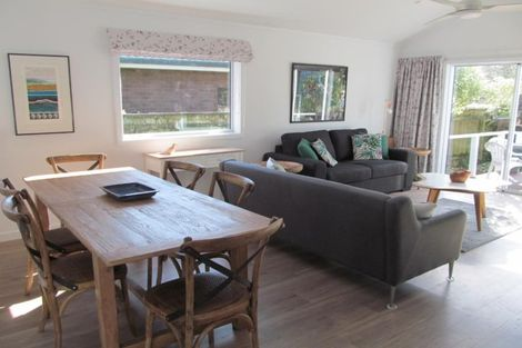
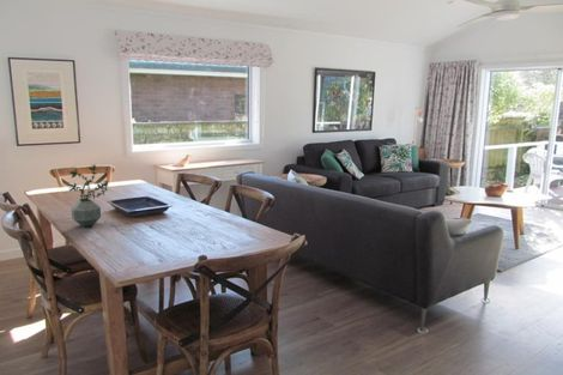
+ potted plant (89, 194)
